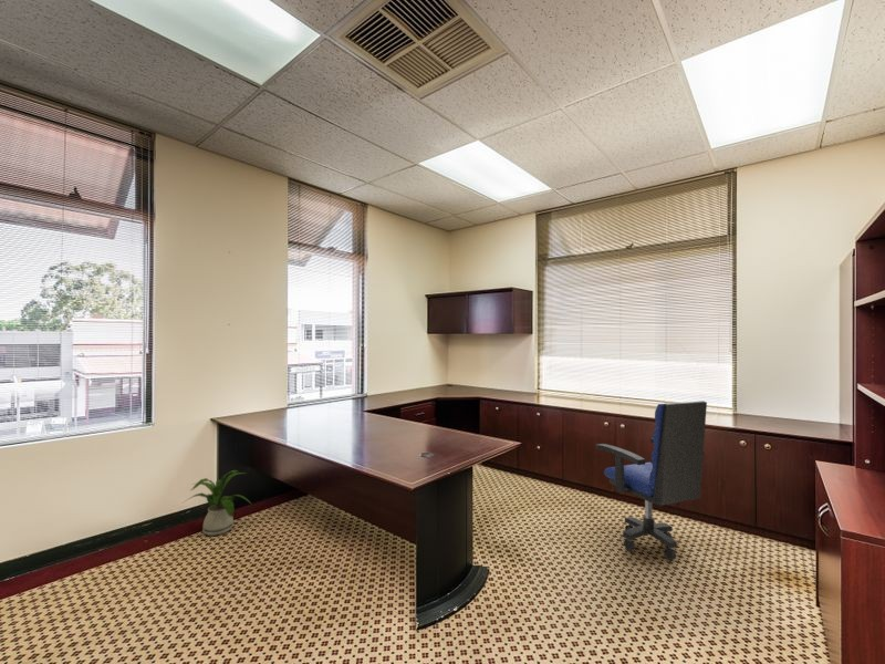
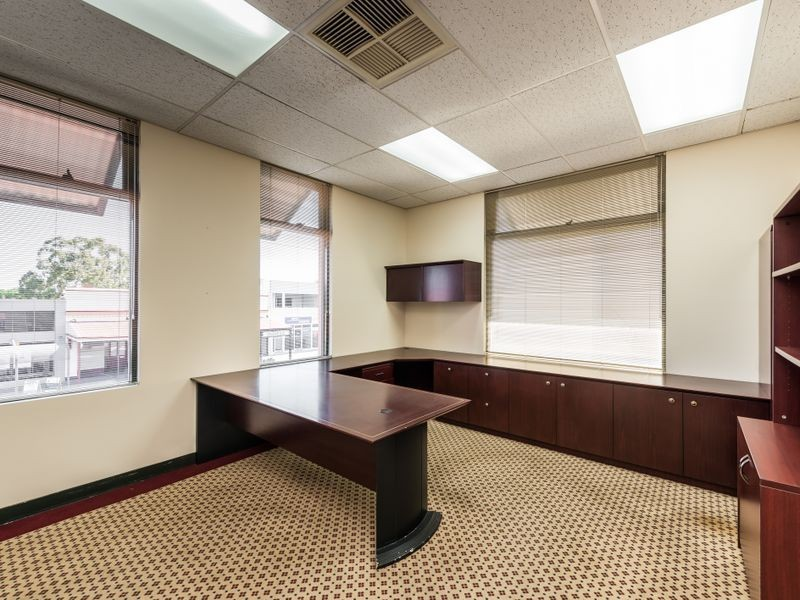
- office chair (654, 473)
- house plant (218, 497)
